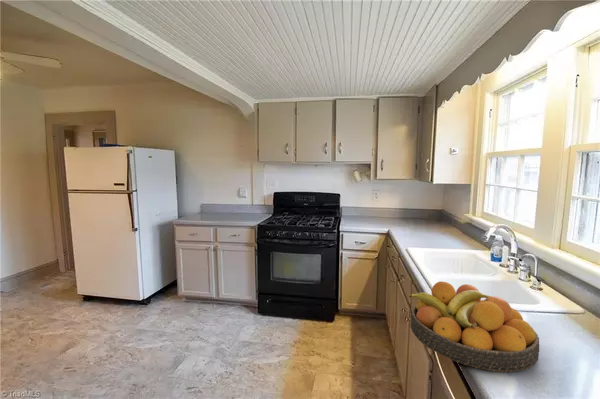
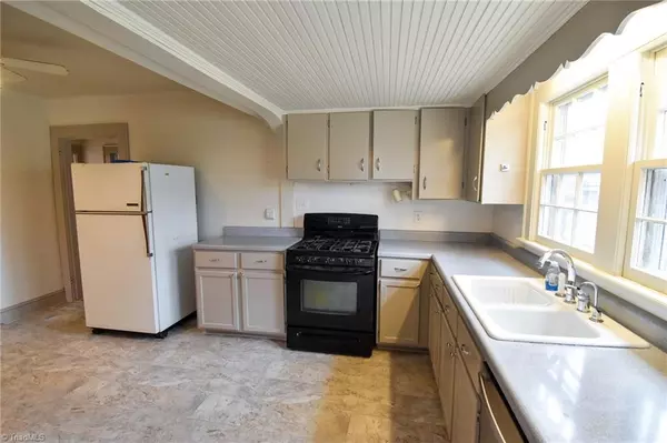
- fruit bowl (469, 313)
